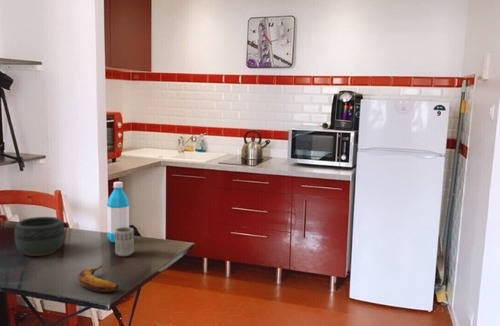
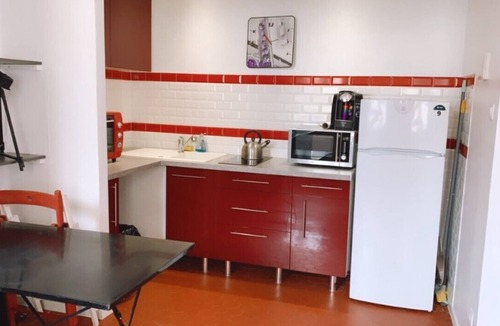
- bowl (40, 236)
- banana (98, 278)
- water bottle (118, 211)
- cup (124, 241)
